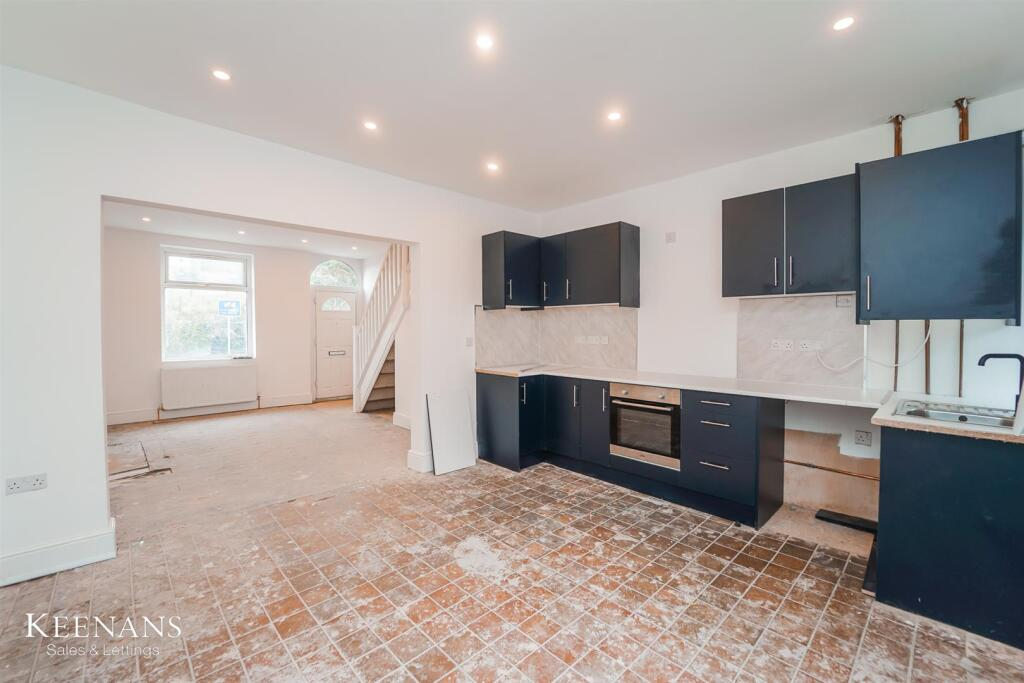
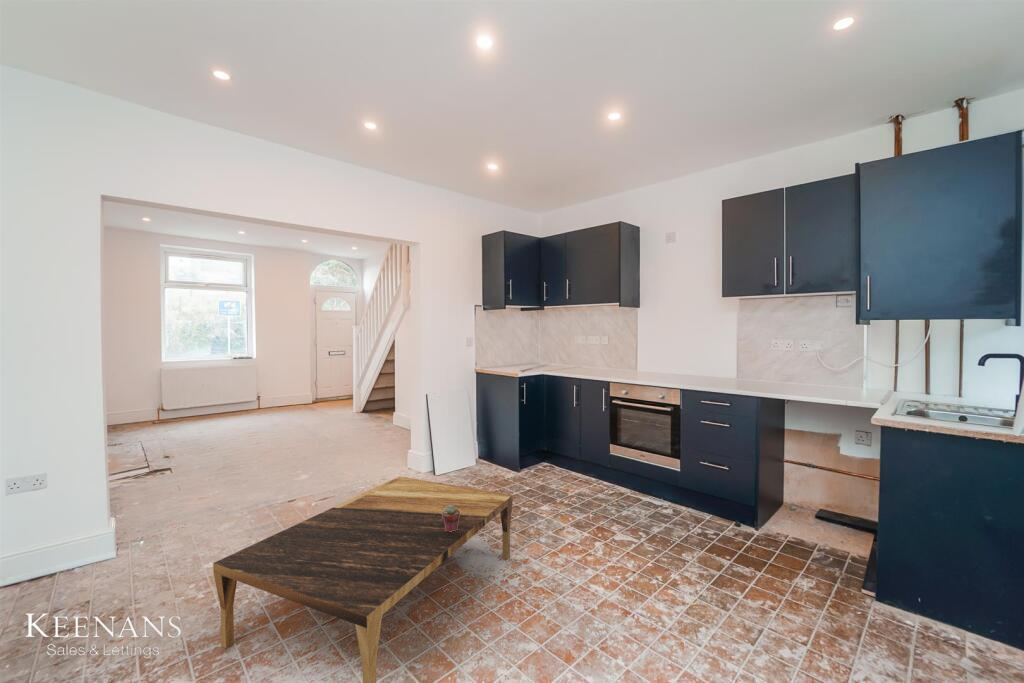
+ coffee table (389, 558)
+ potted succulent (451, 516)
